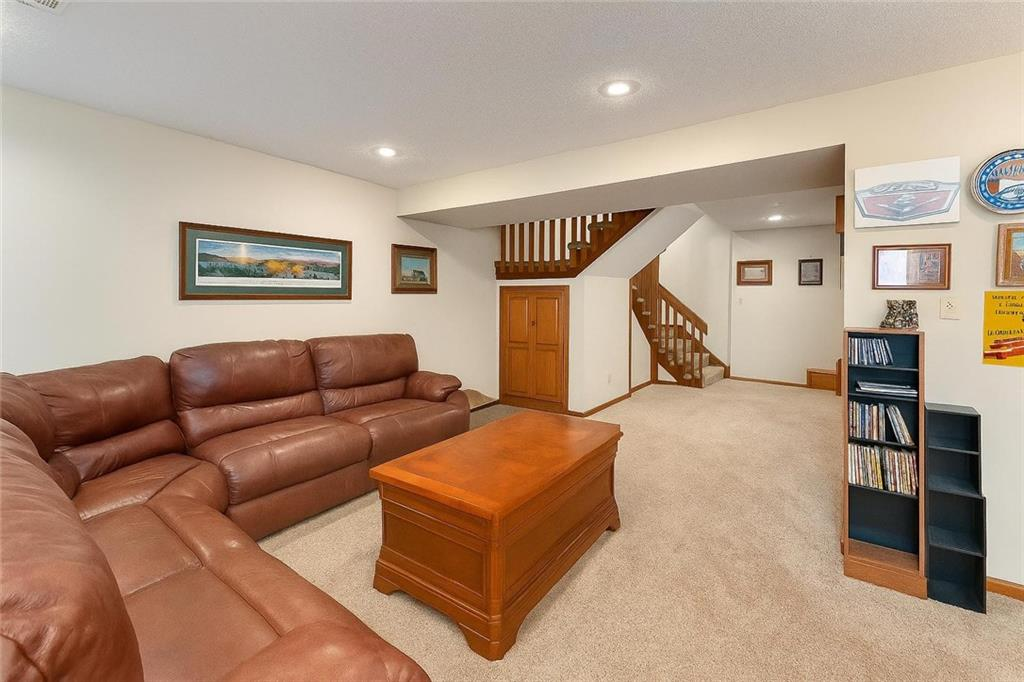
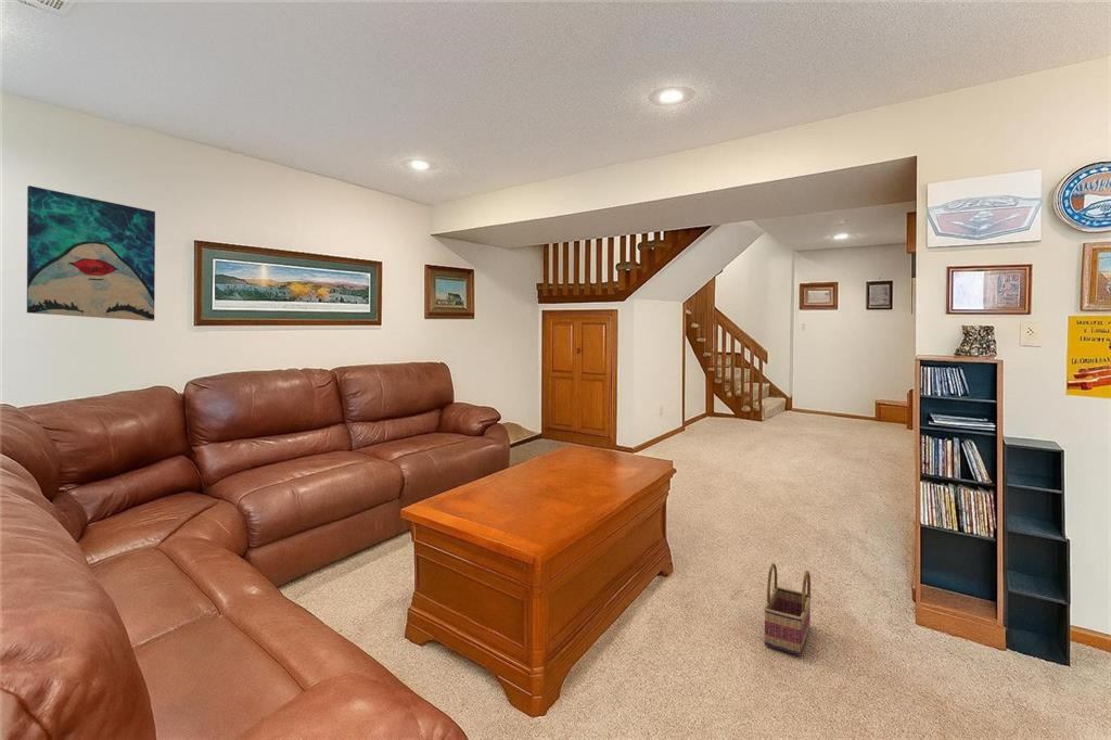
+ basket (788, 602)
+ wall art (95, 258)
